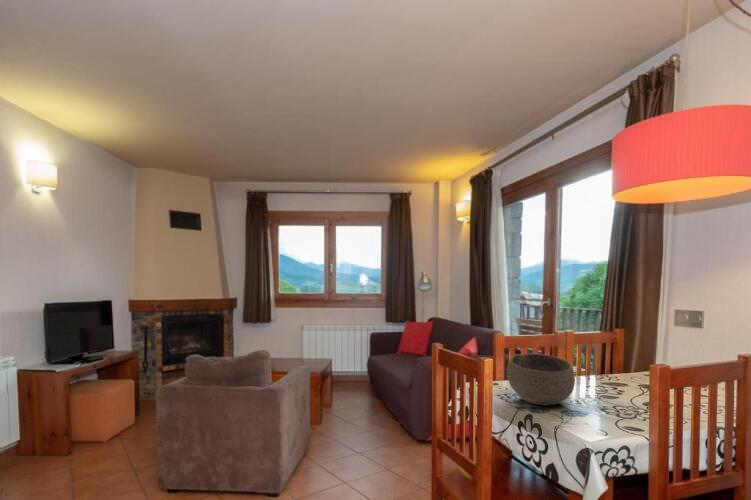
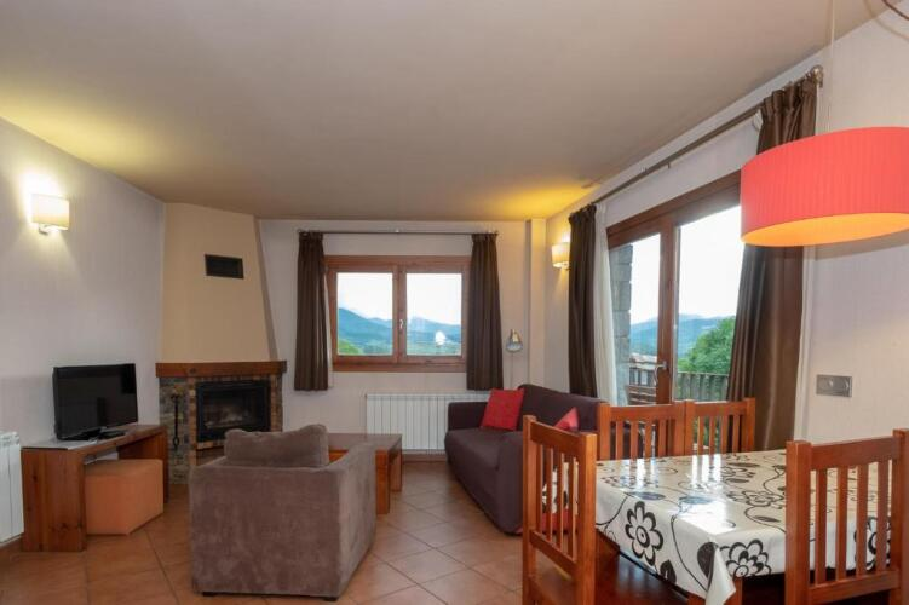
- bowl (539, 380)
